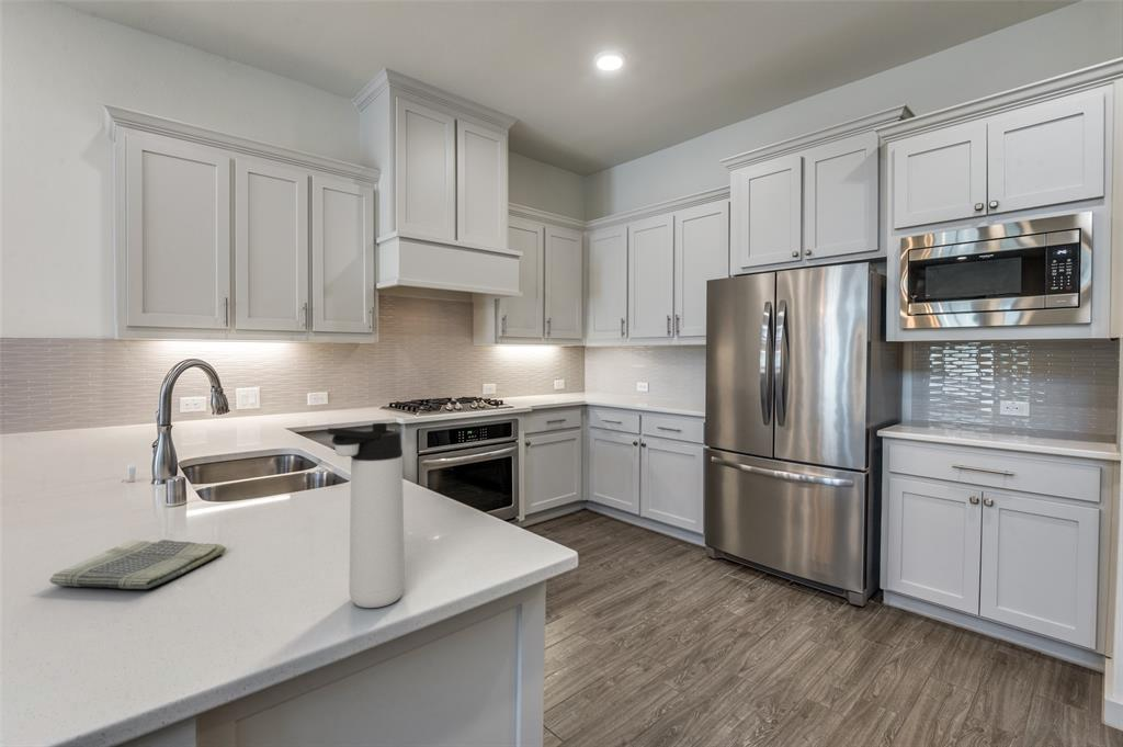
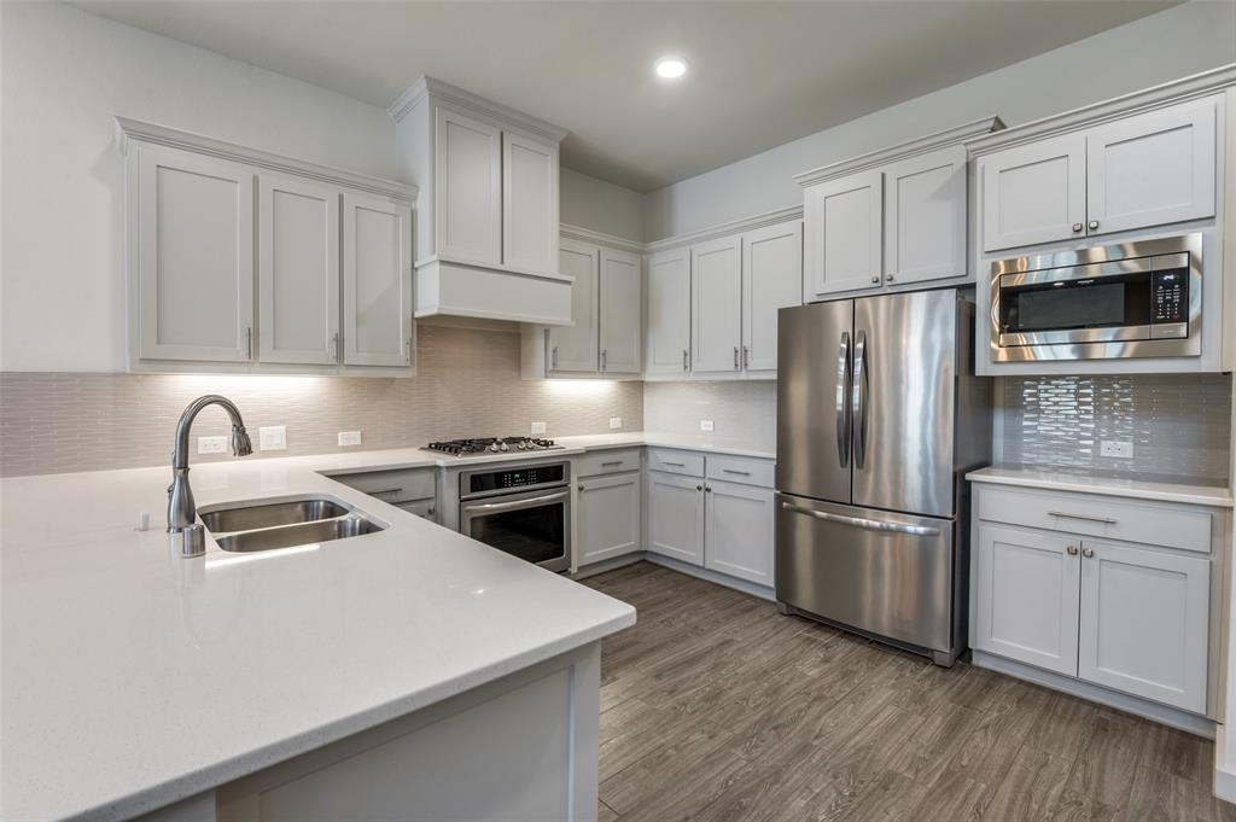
- dish towel (146, 559)
- thermos bottle (366, 513)
